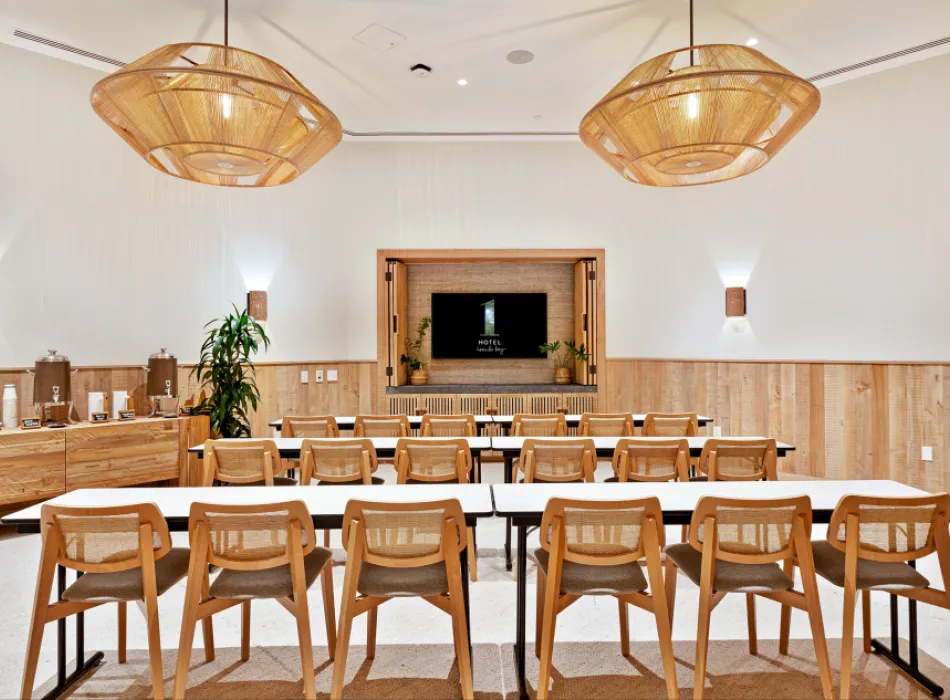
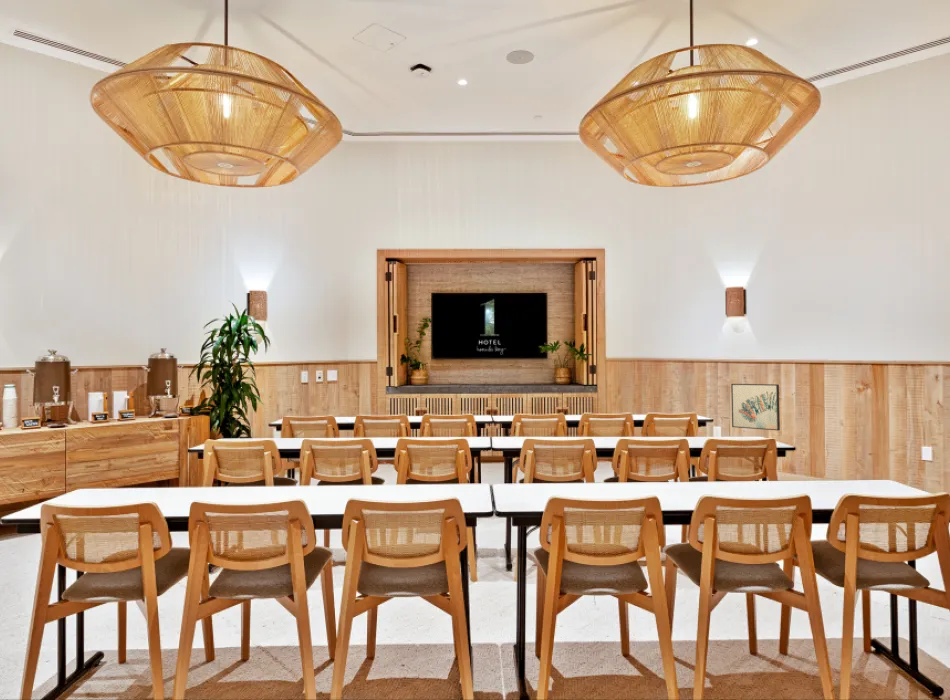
+ wall art (754, 406)
